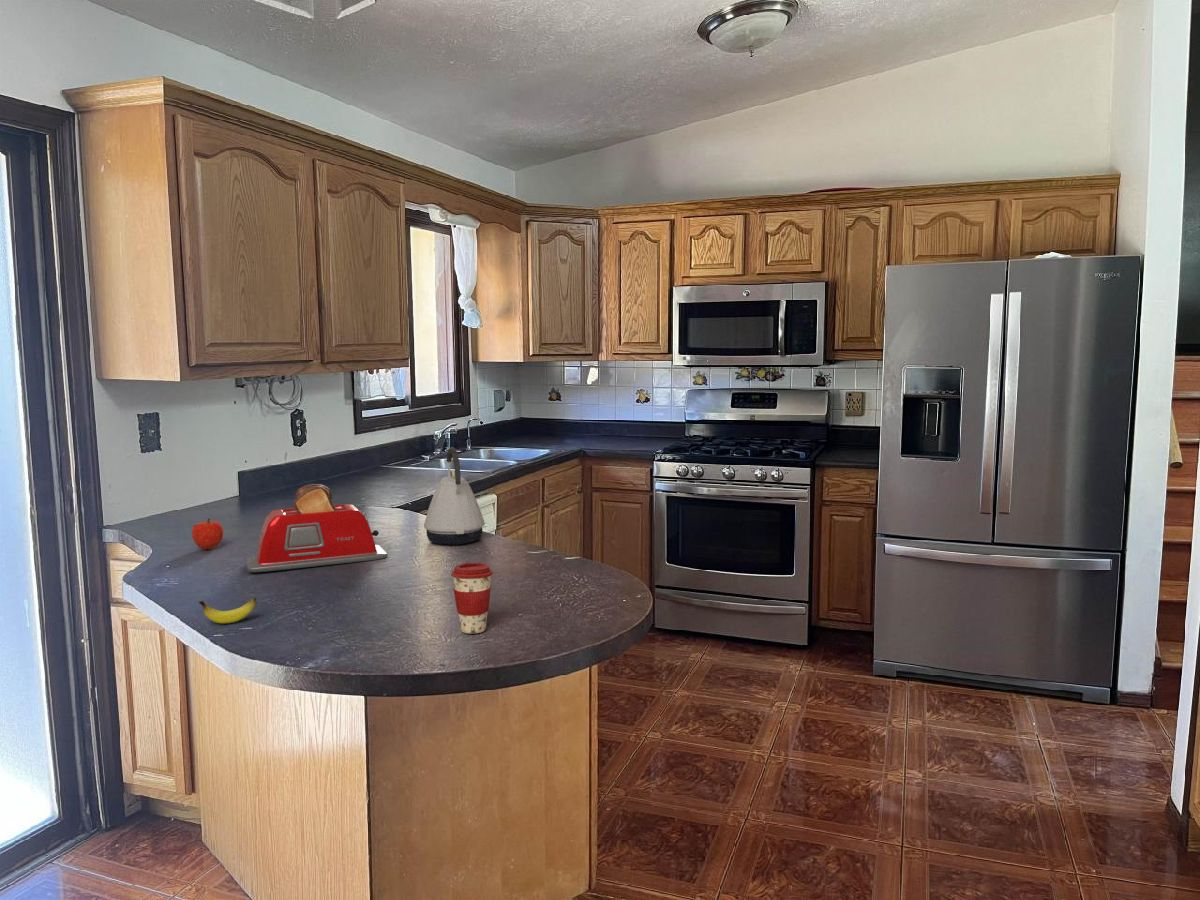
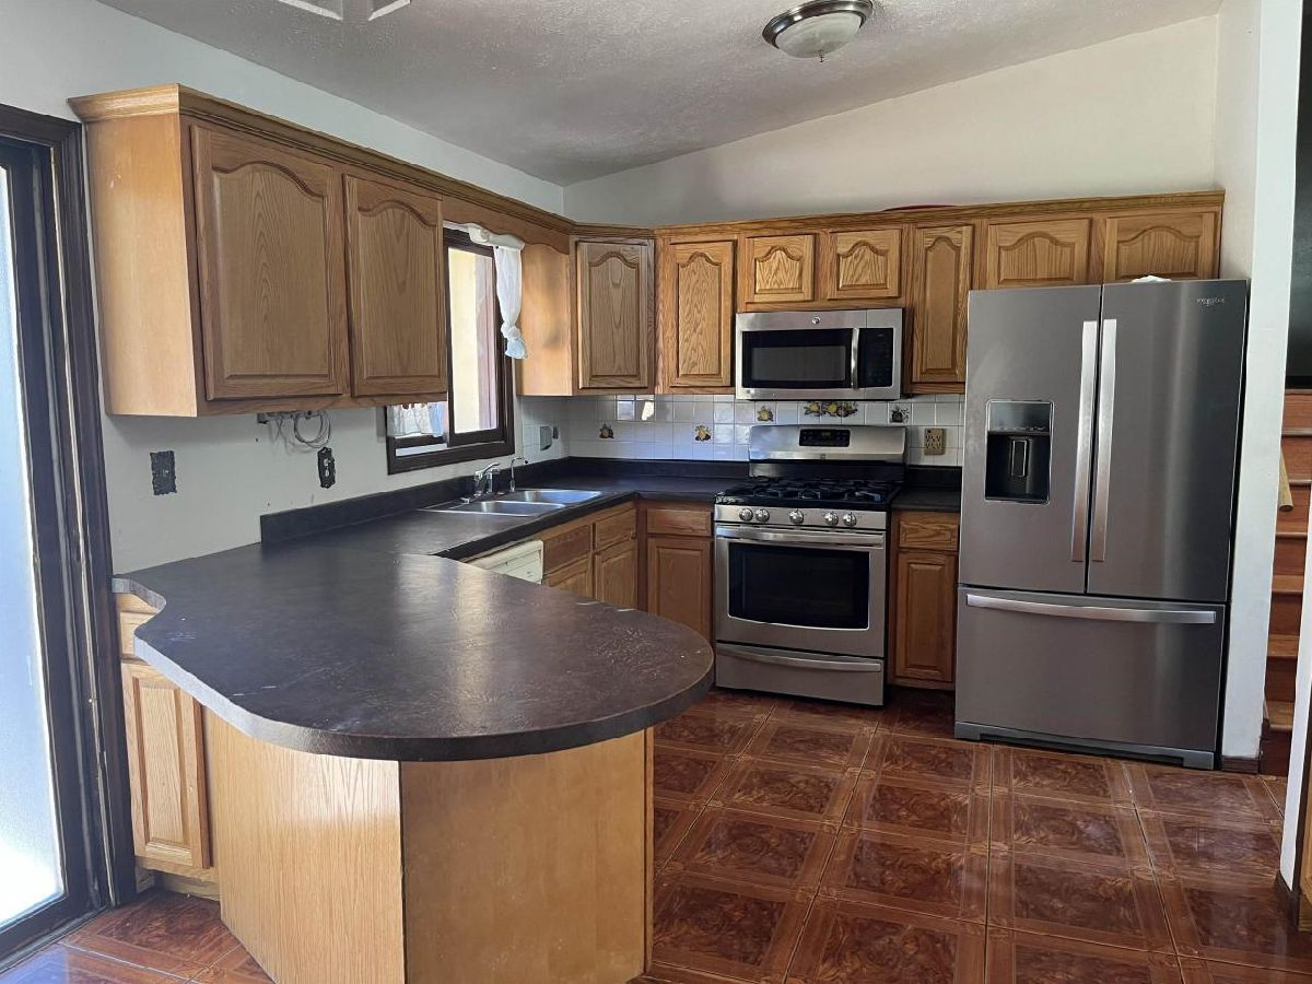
- toaster (315, 522)
- kettle (453, 493)
- coffee cup (472, 598)
- banana (228, 611)
- fruit (207, 533)
